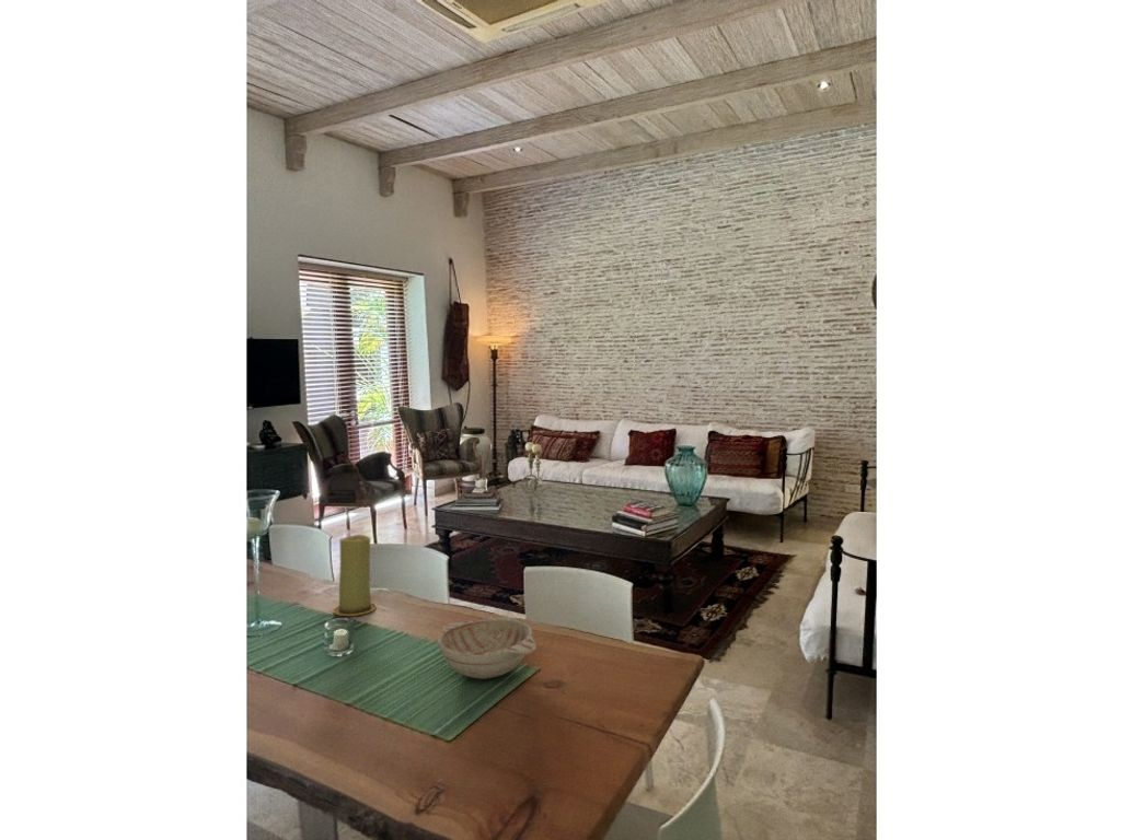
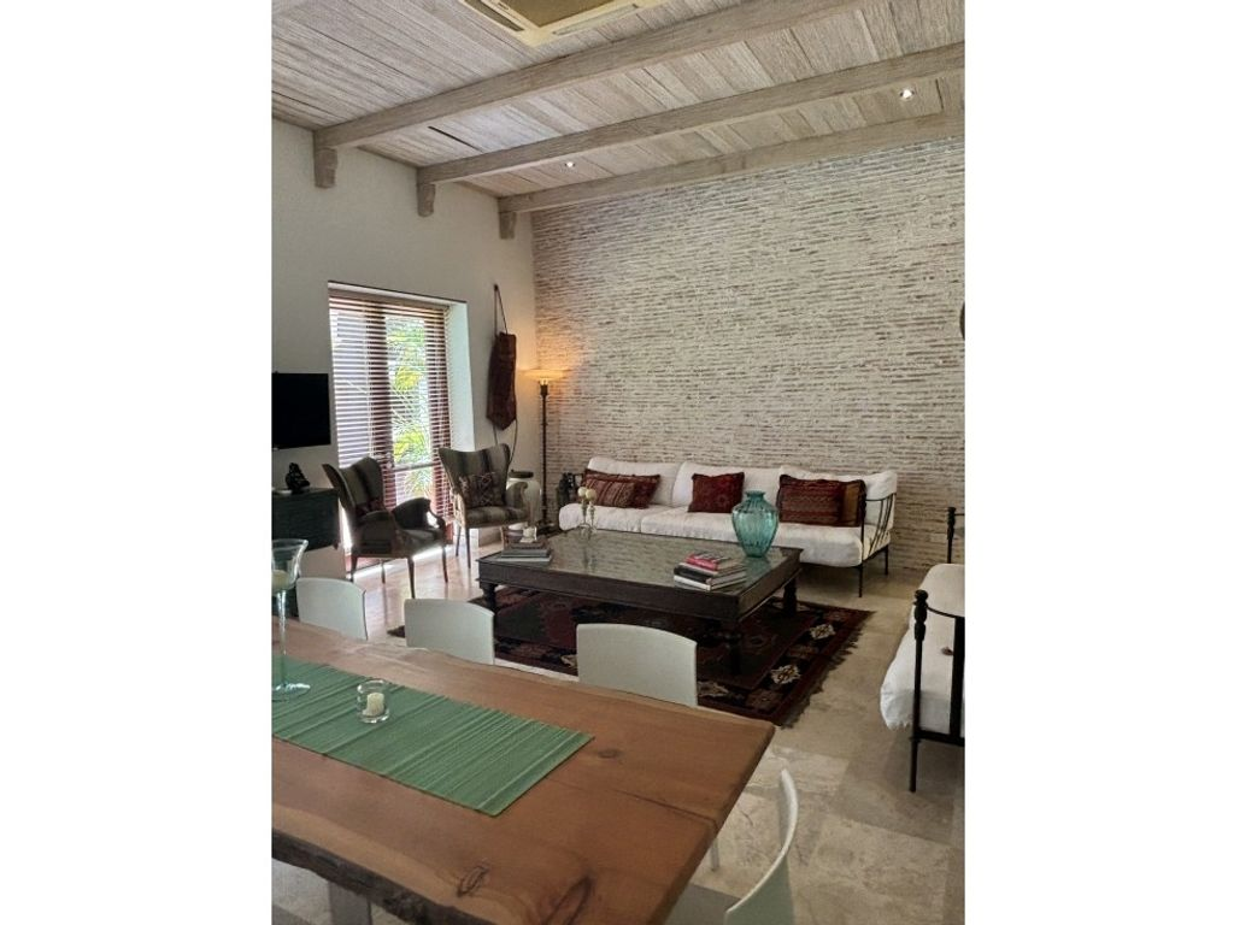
- candle (355, 573)
- decorative bowl (485, 651)
